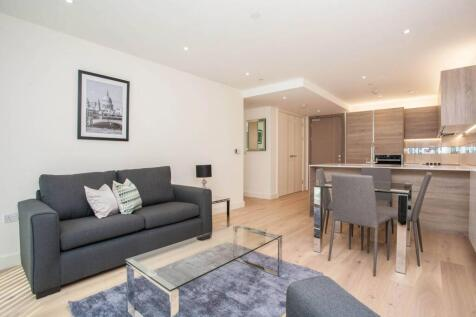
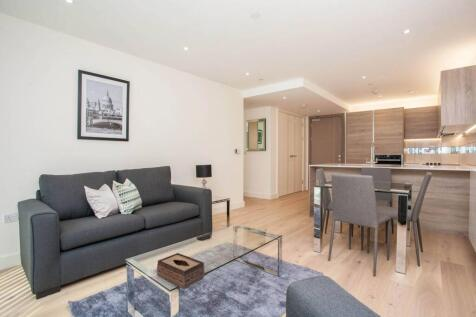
+ tissue box (180, 269)
